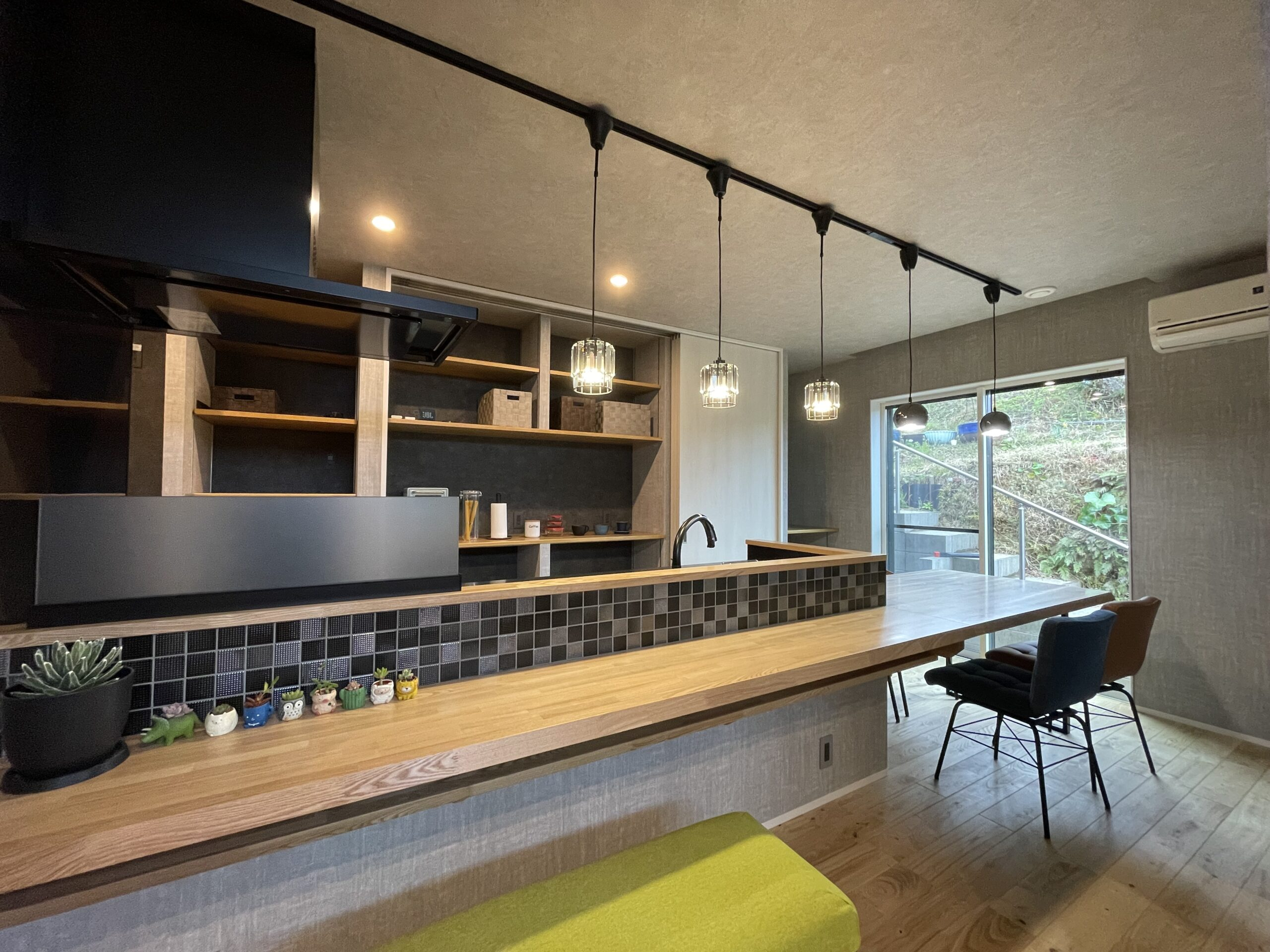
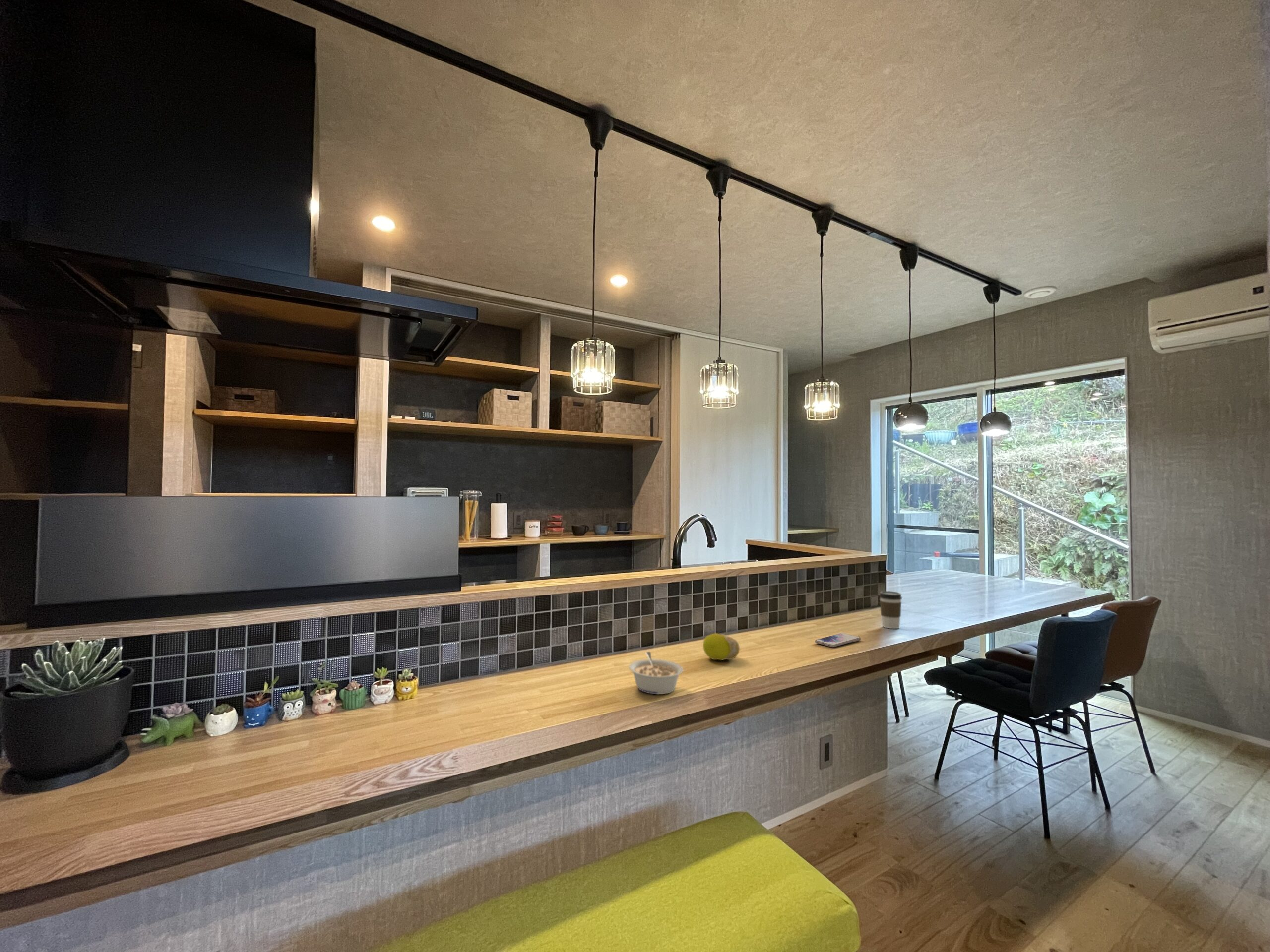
+ fruit (721, 646)
+ legume (654, 675)
+ coffee cup (890, 609)
+ smartphone (838, 640)
